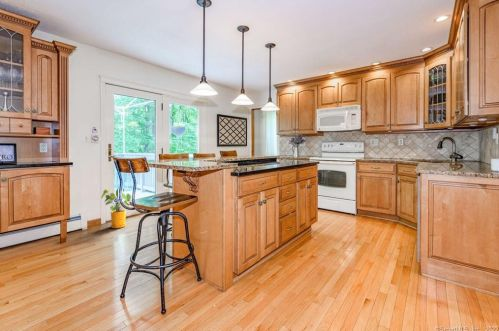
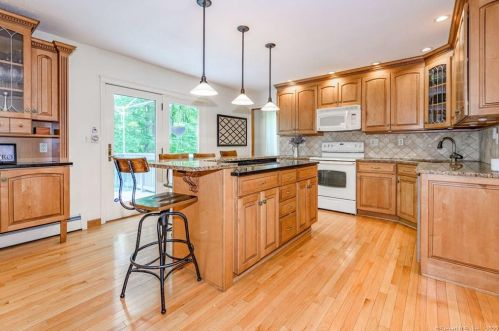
- house plant (116, 207)
